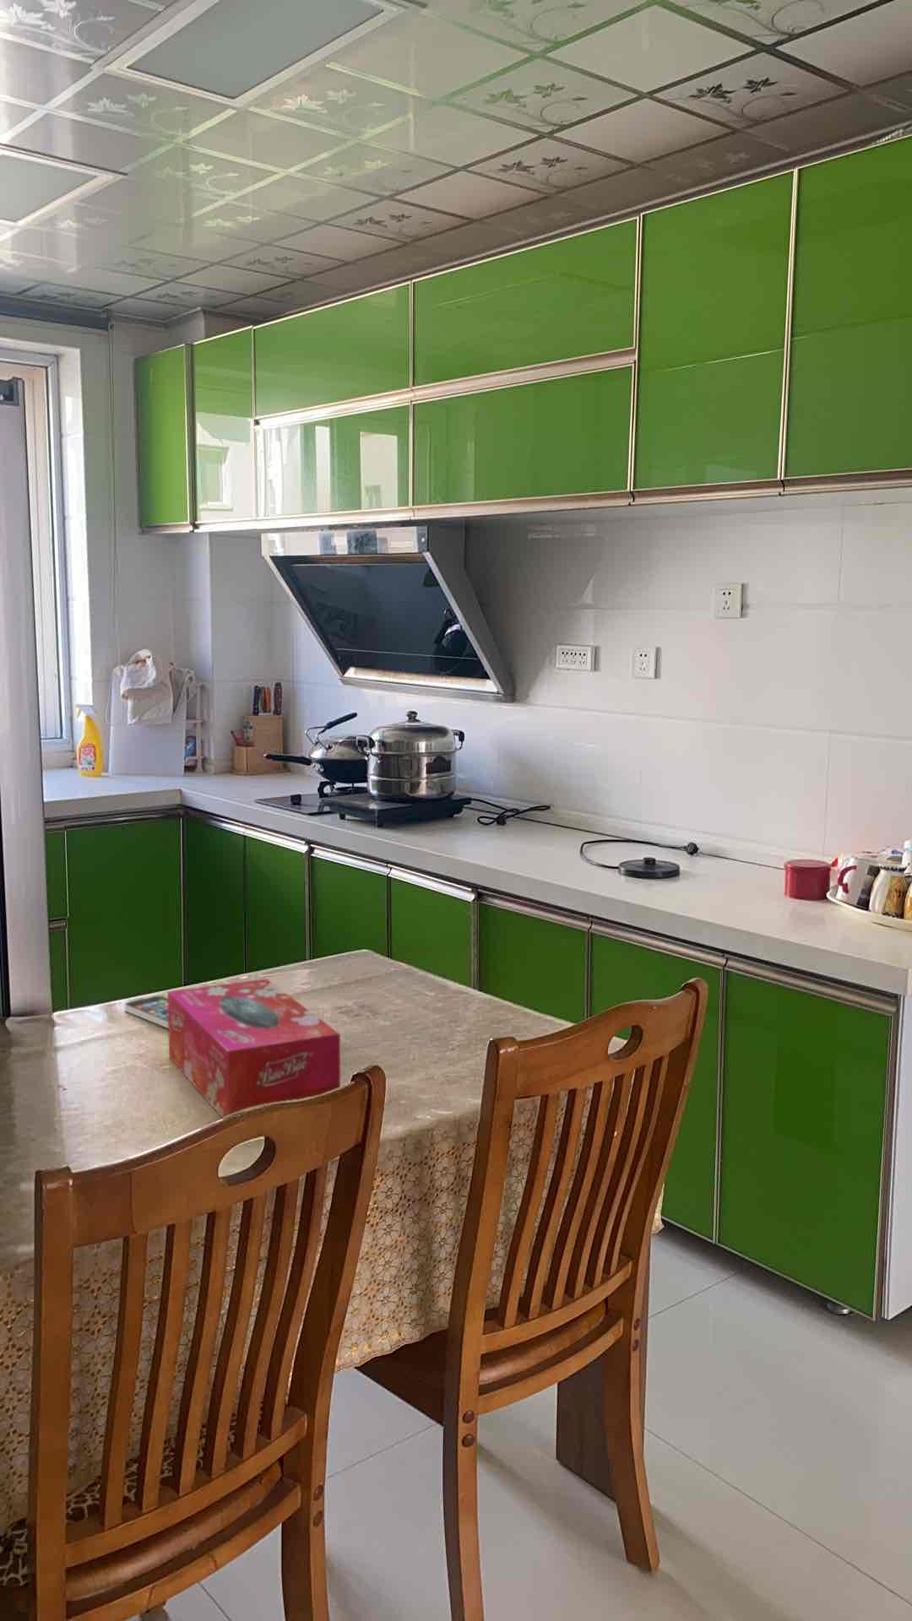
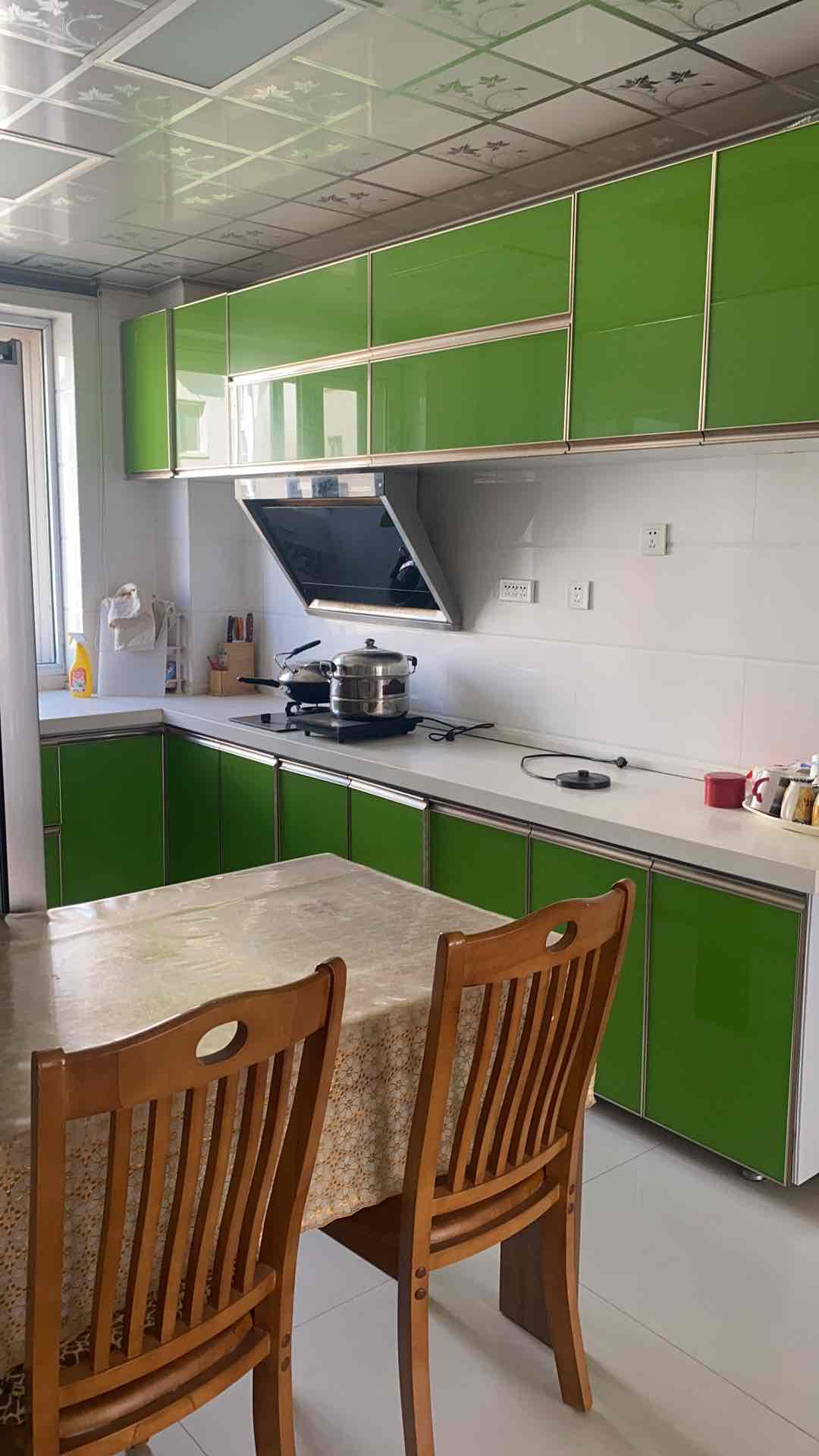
- tissue box (249, 1047)
- smartphone (166, 1011)
